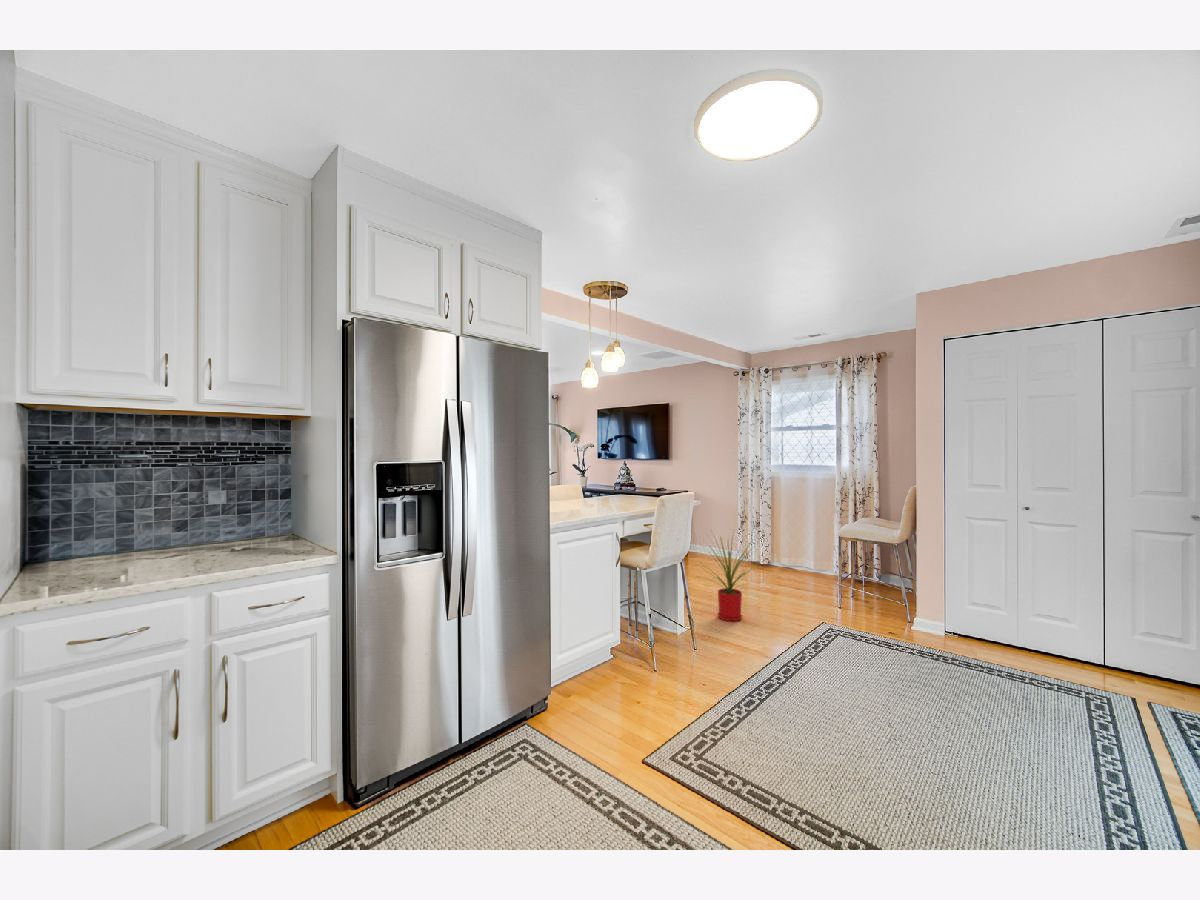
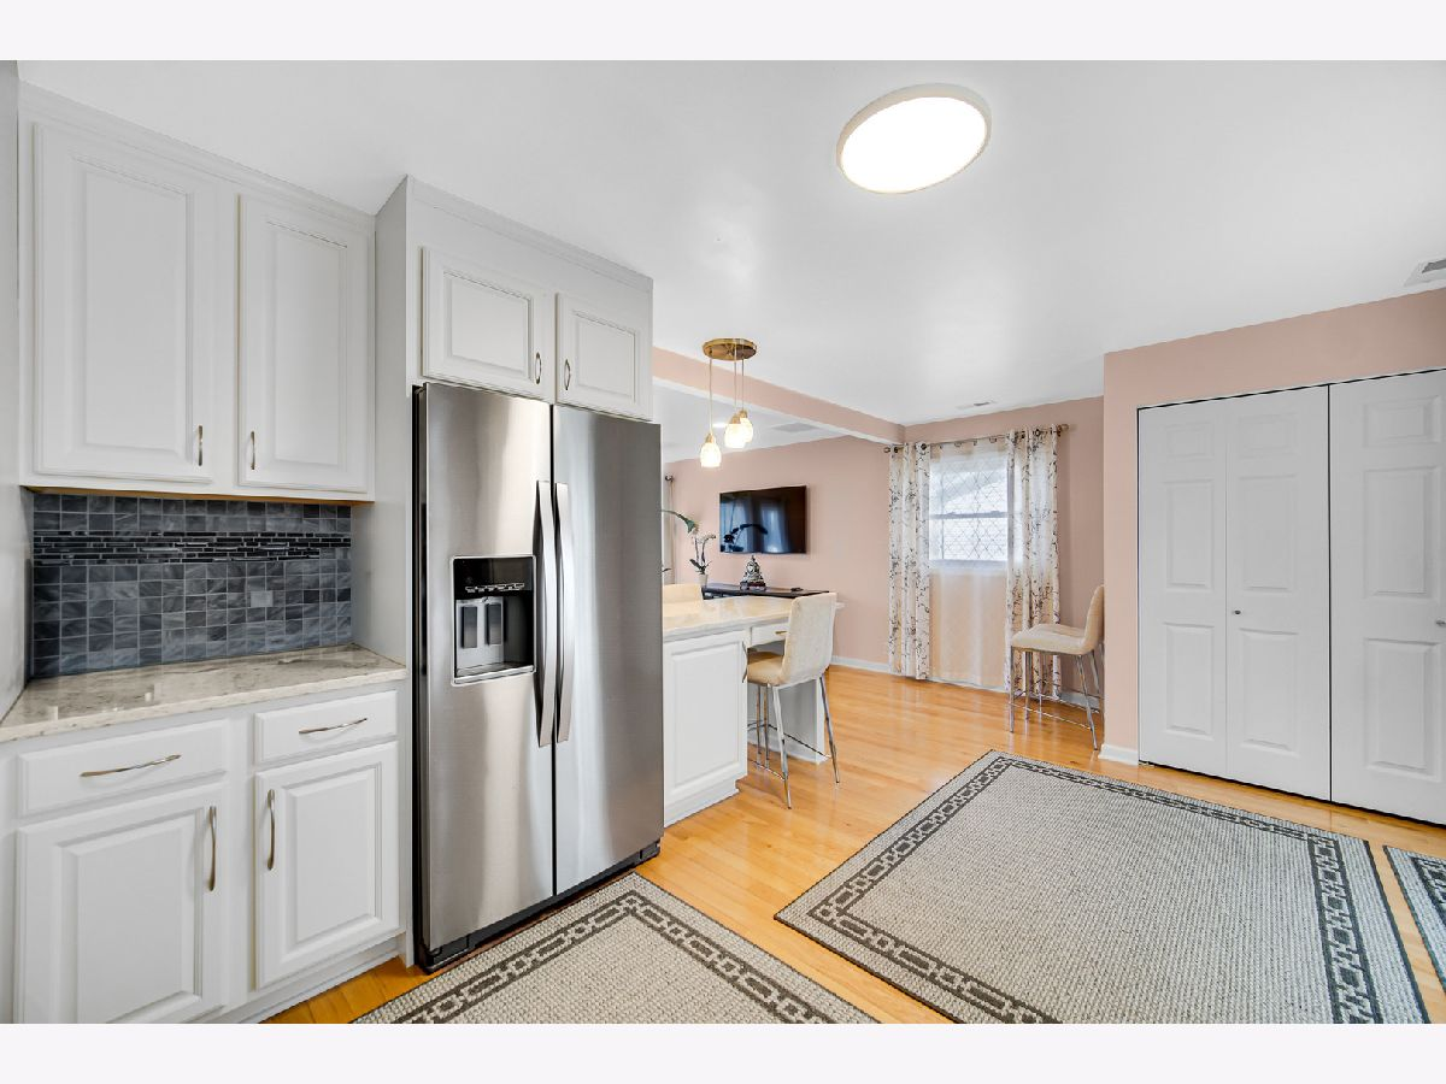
- house plant (730, 575)
